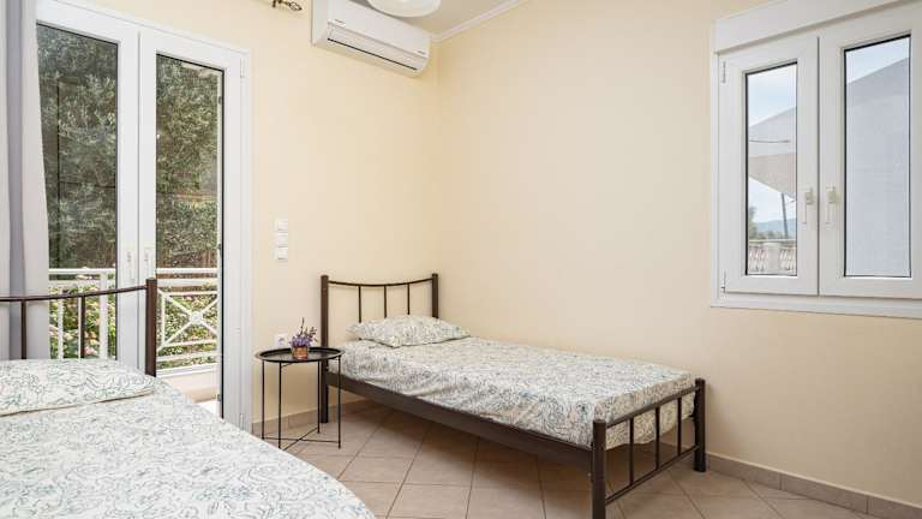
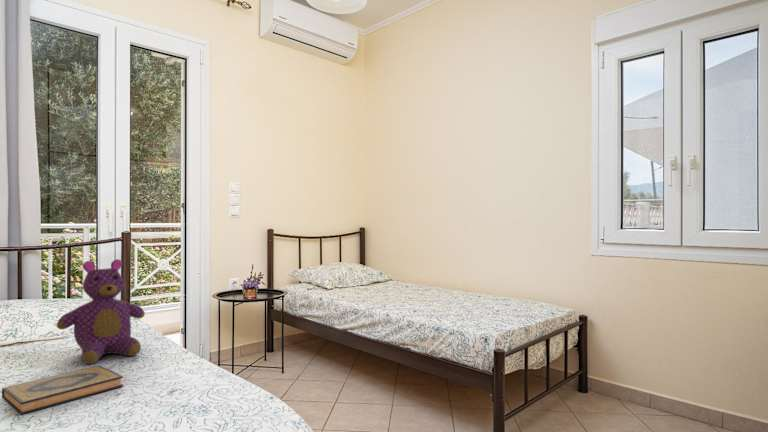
+ hardback book (64, 386)
+ teddy bear (106, 308)
